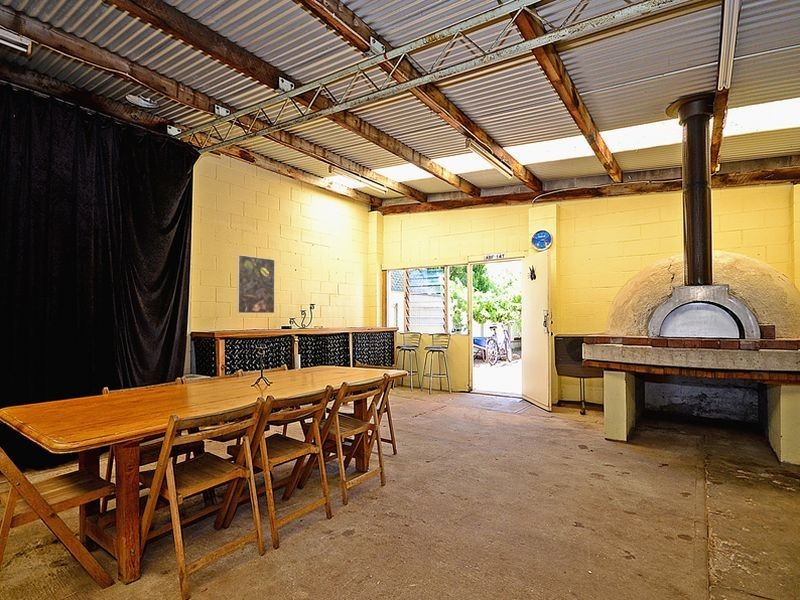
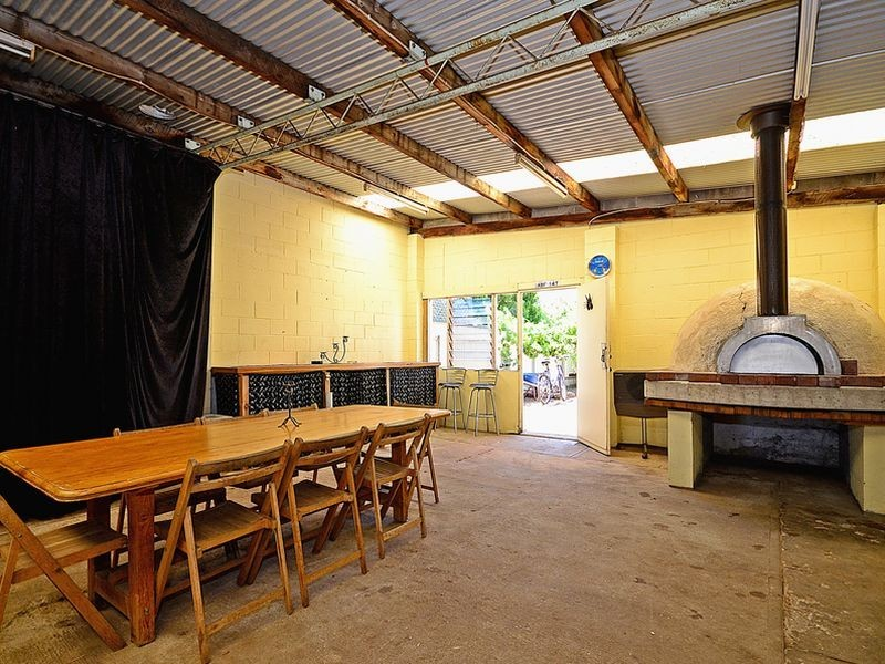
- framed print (256, 285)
